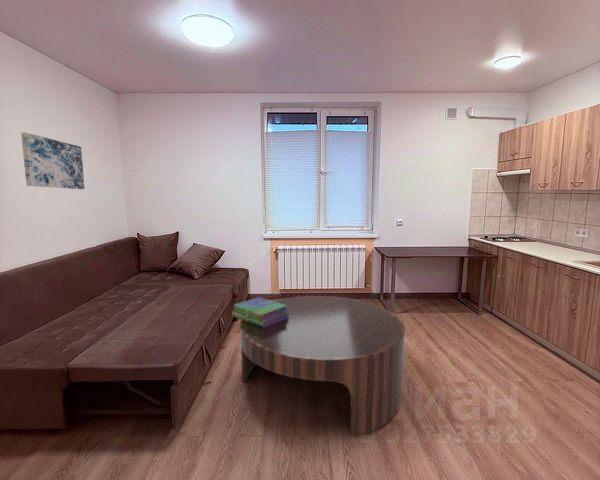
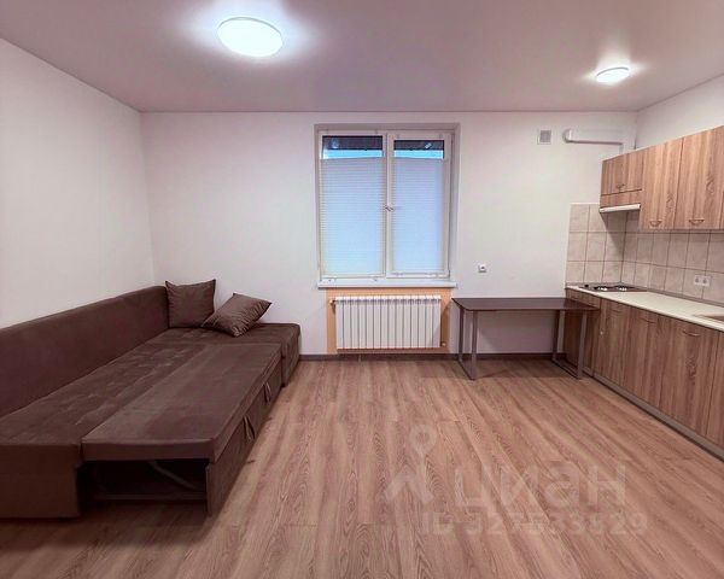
- coffee table (320, 350)
- stack of books (260, 310)
- wall art (56, 164)
